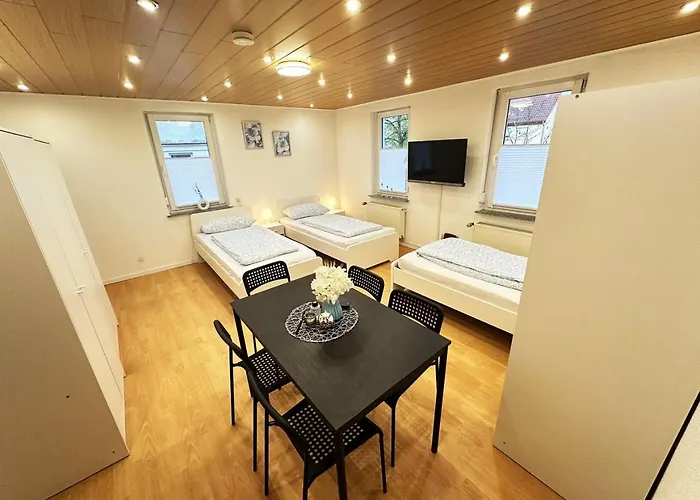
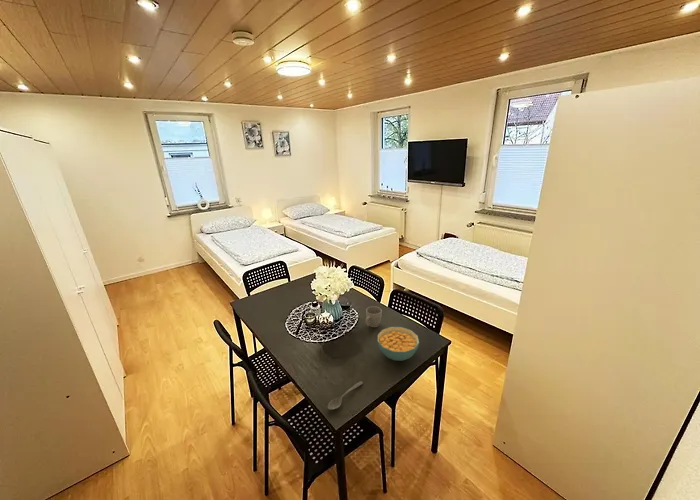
+ soupspoon (346, 393)
+ mug (372, 318)
+ cereal bowl (397, 347)
